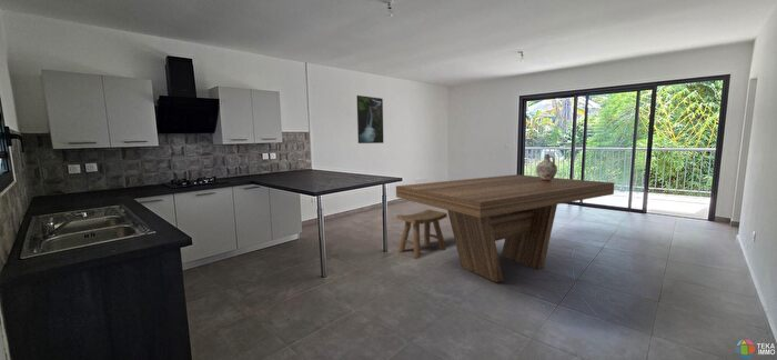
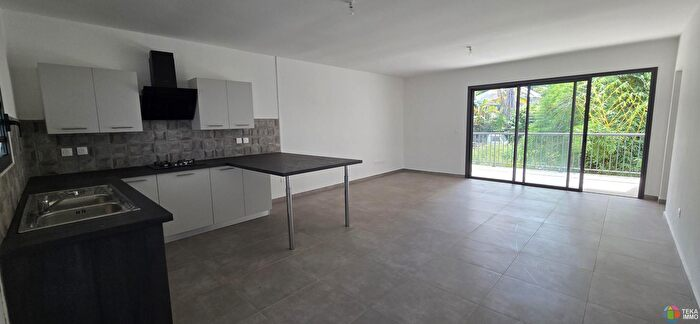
- stool (424, 232)
- dining table (503, 226)
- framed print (371, 120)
- ceramic jug (546, 168)
